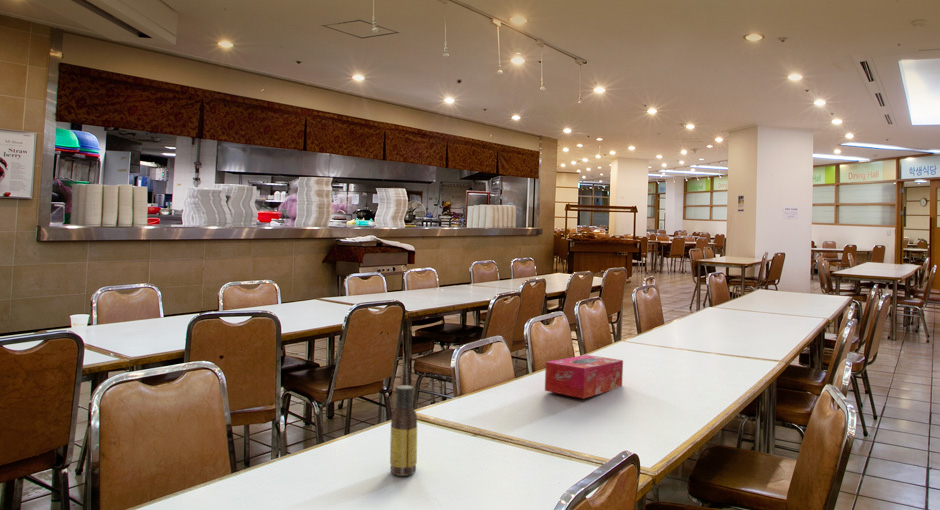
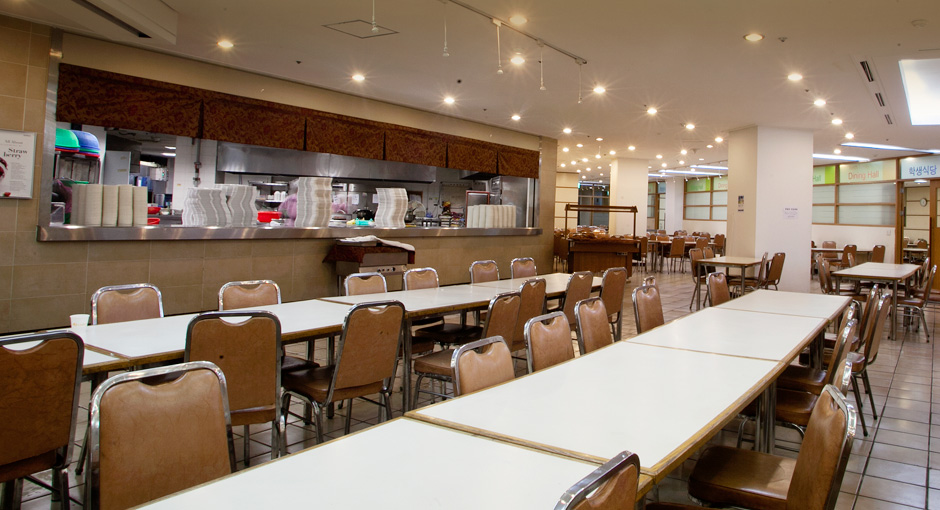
- sauce bottle (404, 429)
- tissue box (585, 374)
